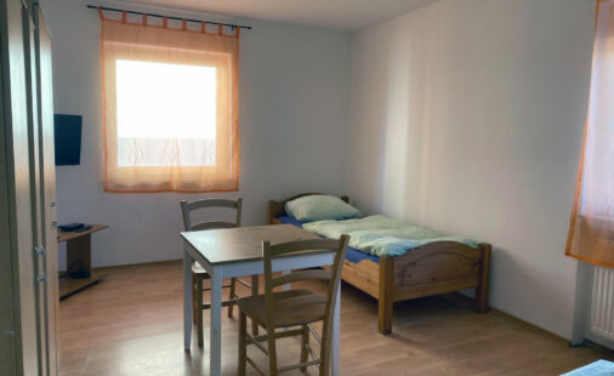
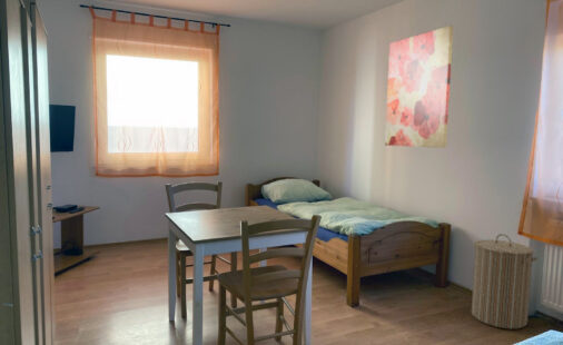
+ laundry hamper (501, 276)
+ wall art (415, 91)
